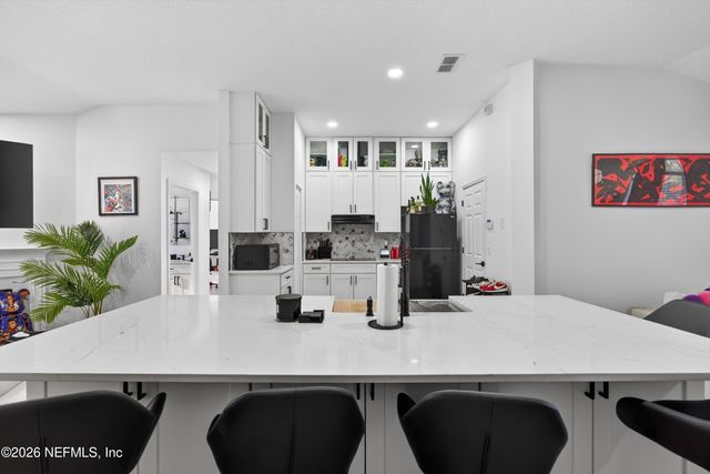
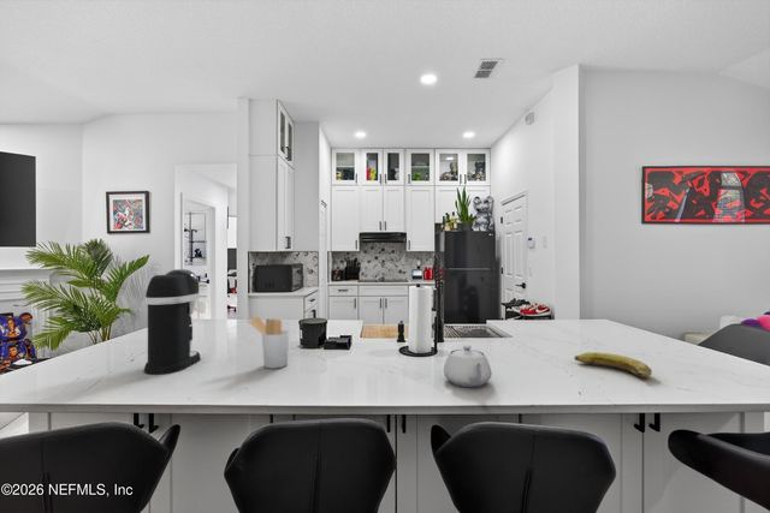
+ coffee maker (173, 317)
+ banana (614, 364)
+ teapot (468, 364)
+ utensil holder (268, 340)
